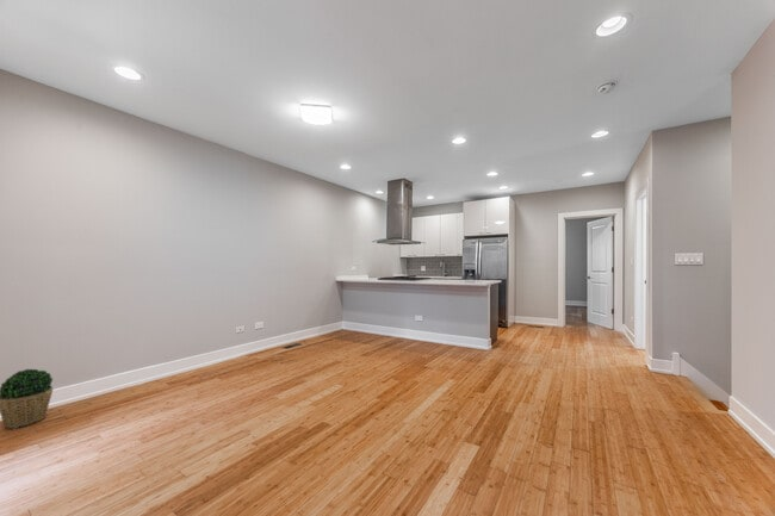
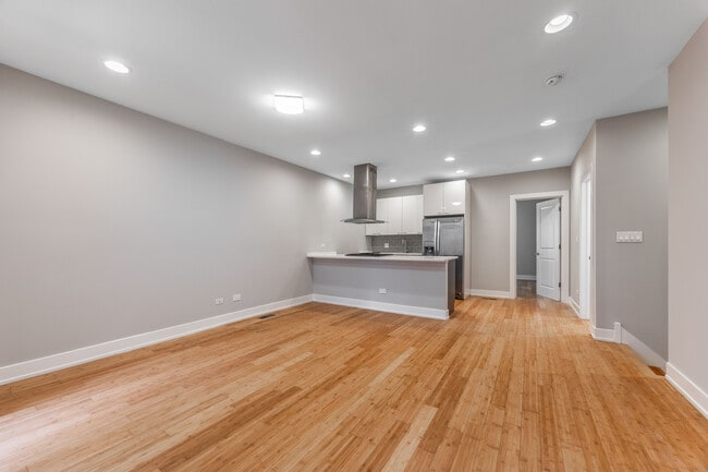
- potted plant (26, 396)
